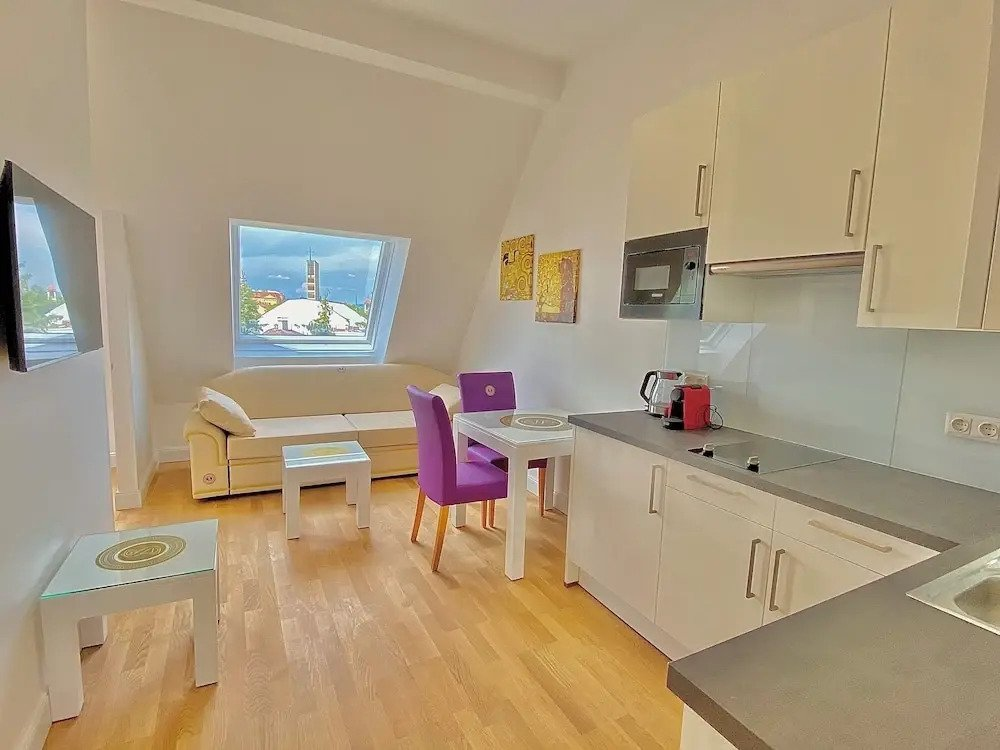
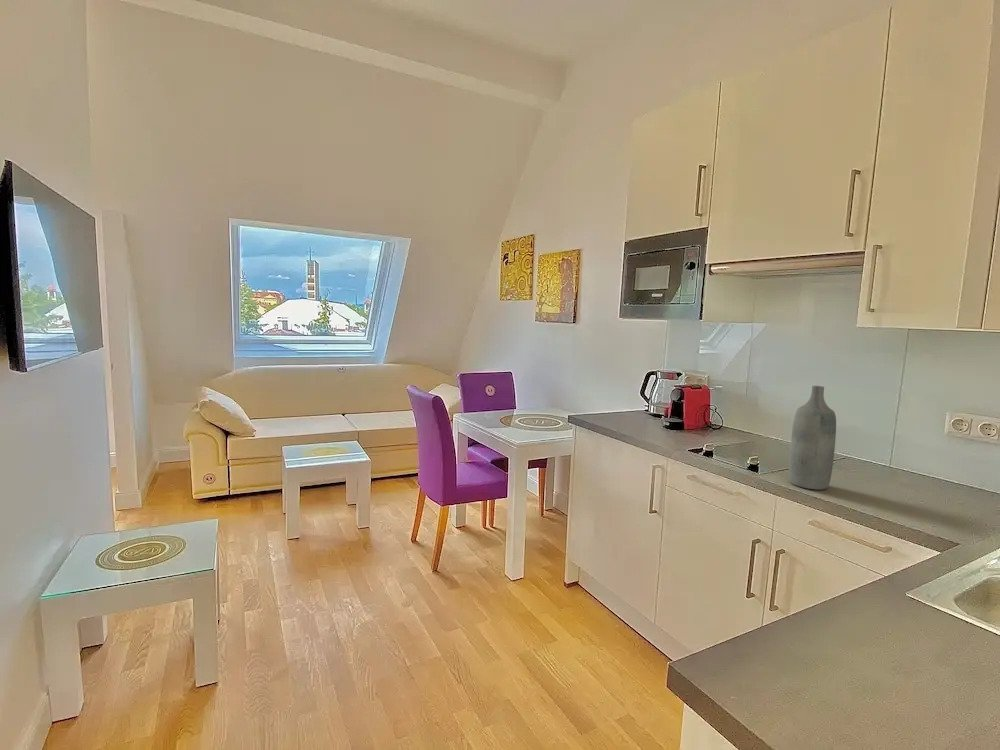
+ bottle (813, 435)
